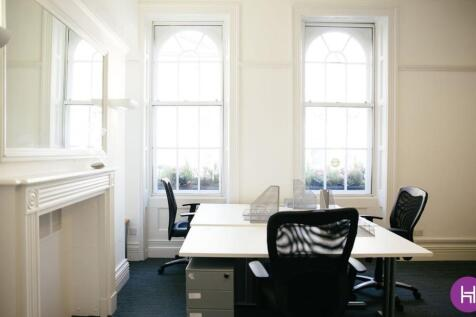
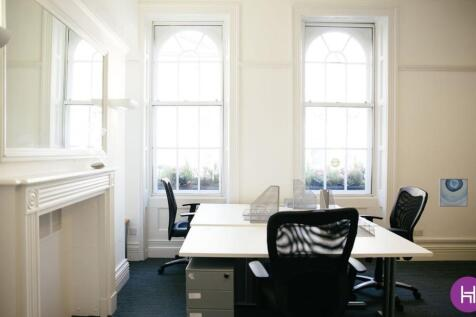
+ wall art (453, 192)
